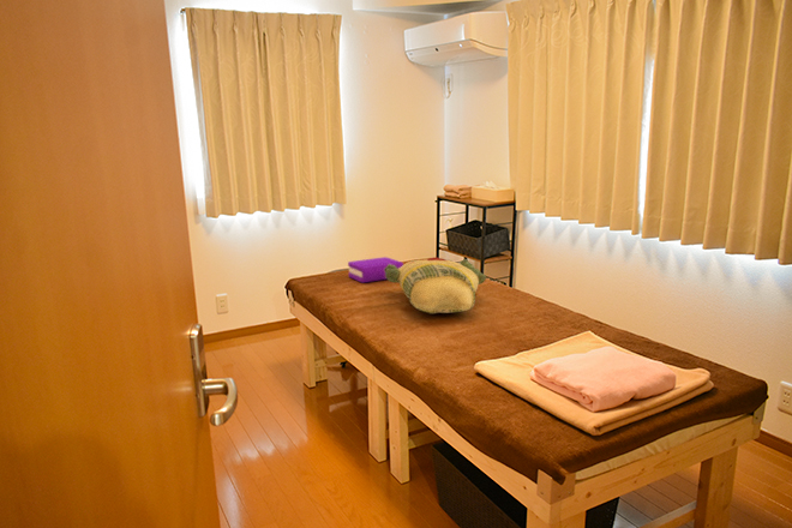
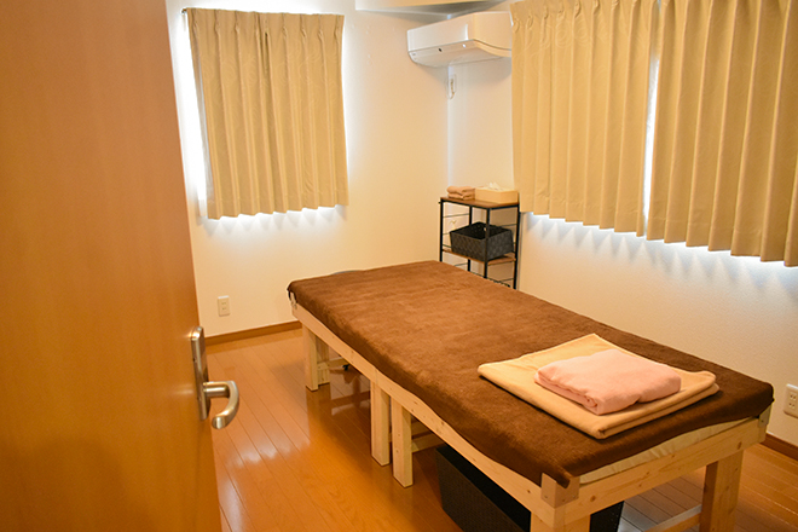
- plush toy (442, 283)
- book (376, 269)
